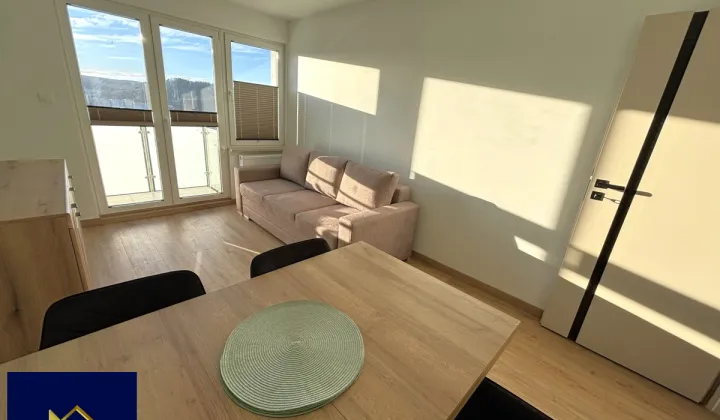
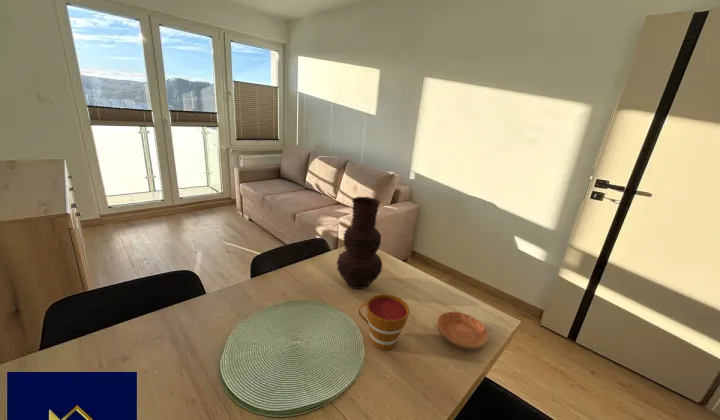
+ vase (361, 243)
+ saucer (461, 330)
+ cup (381, 322)
